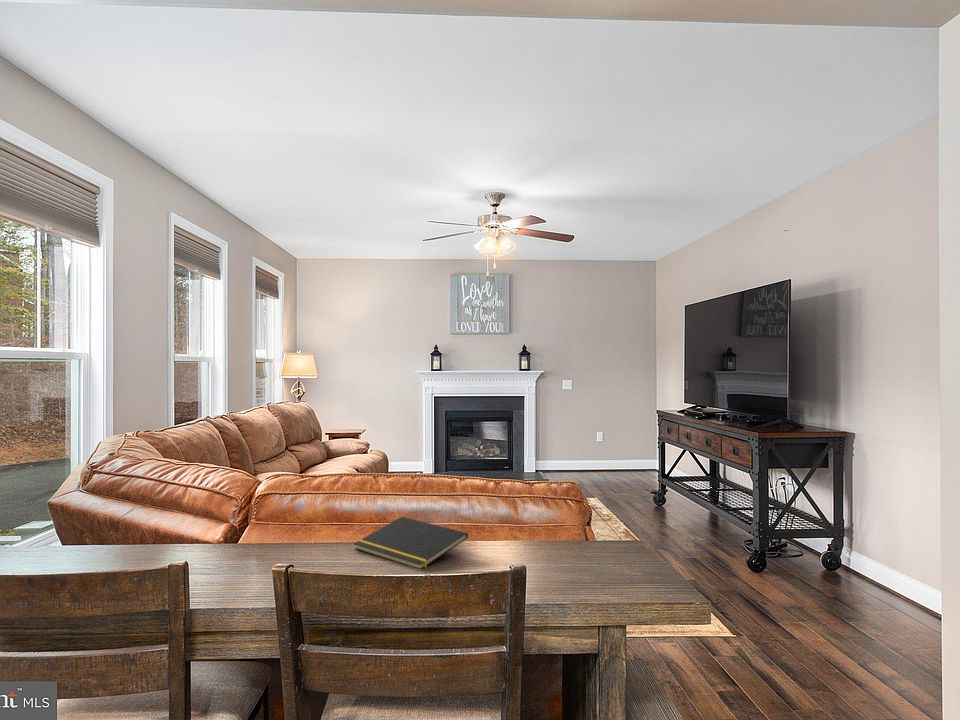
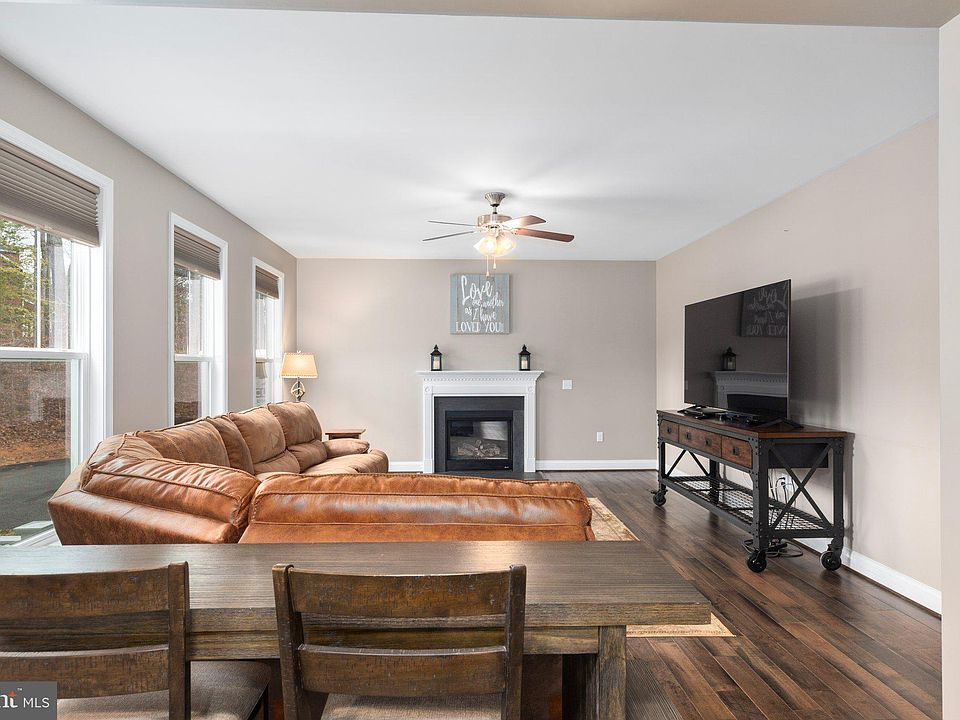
- notepad (410, 540)
